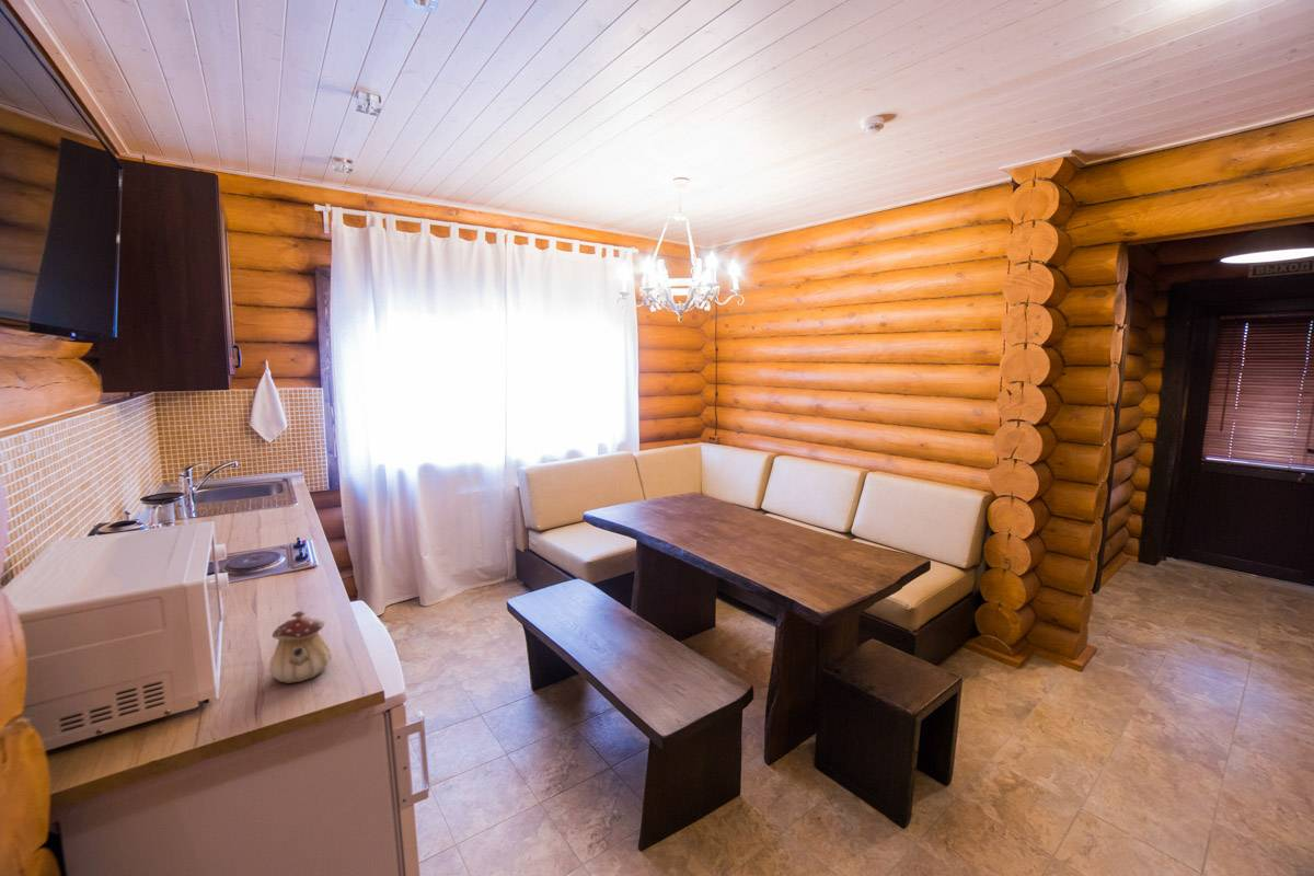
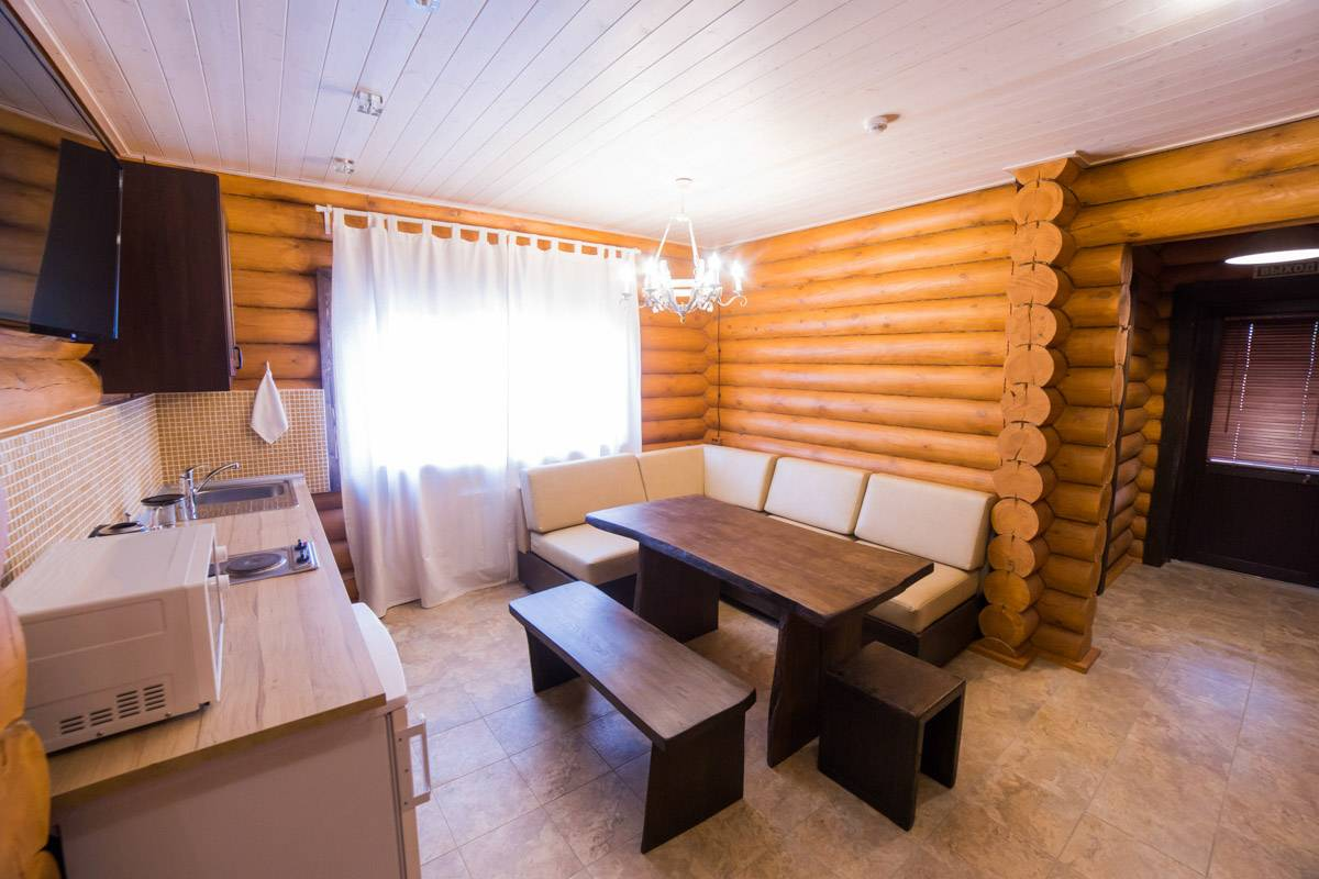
- teapot (300, 639)
